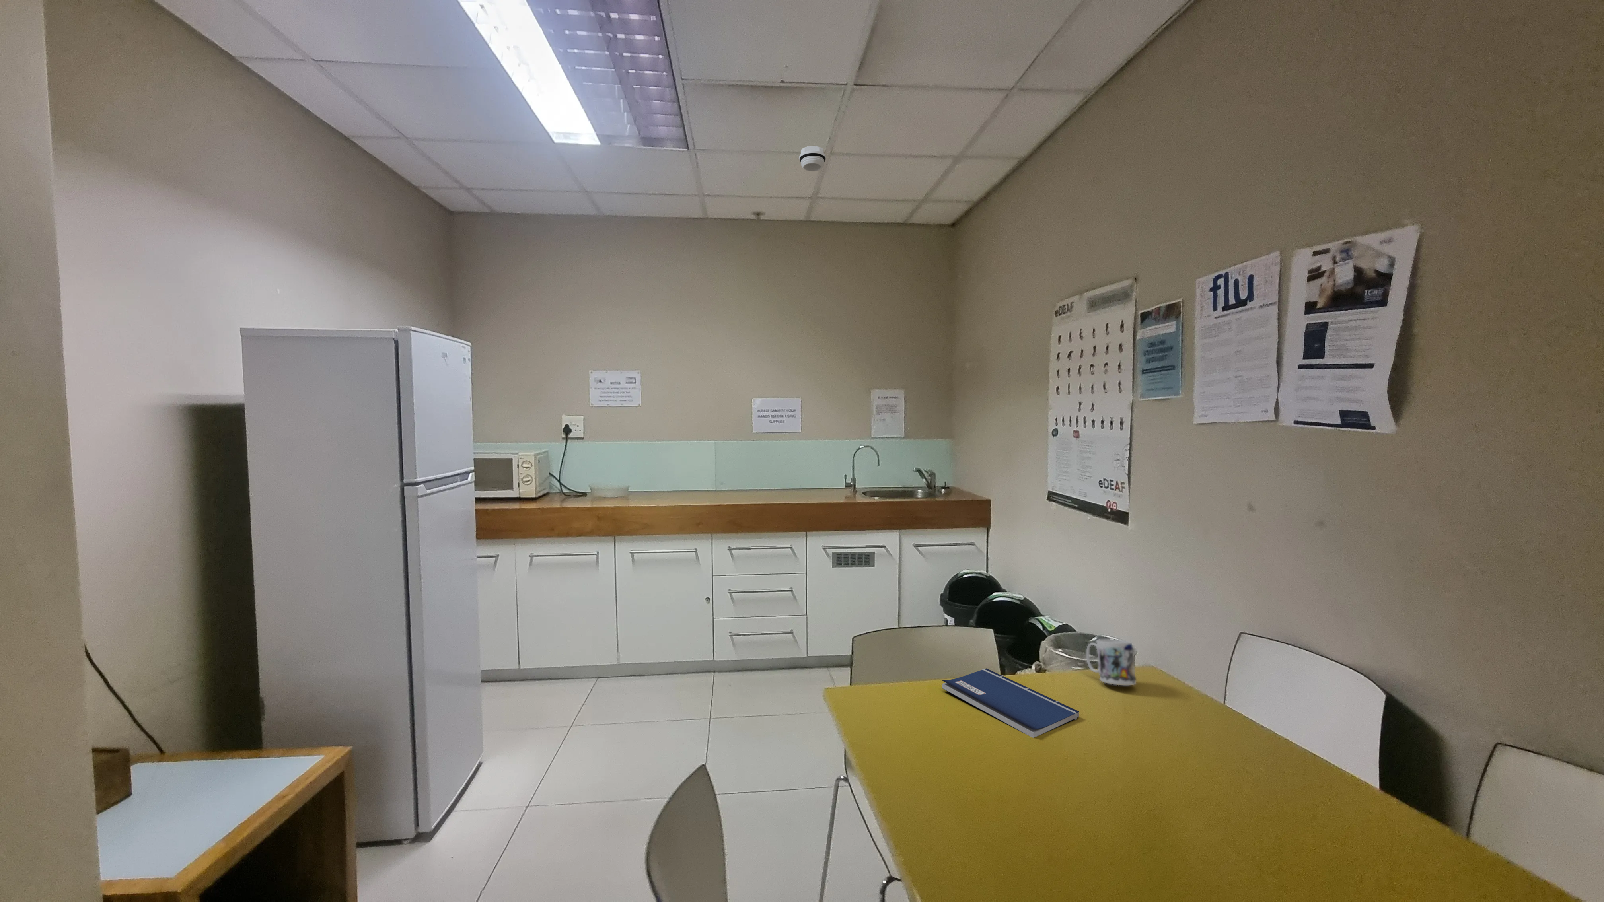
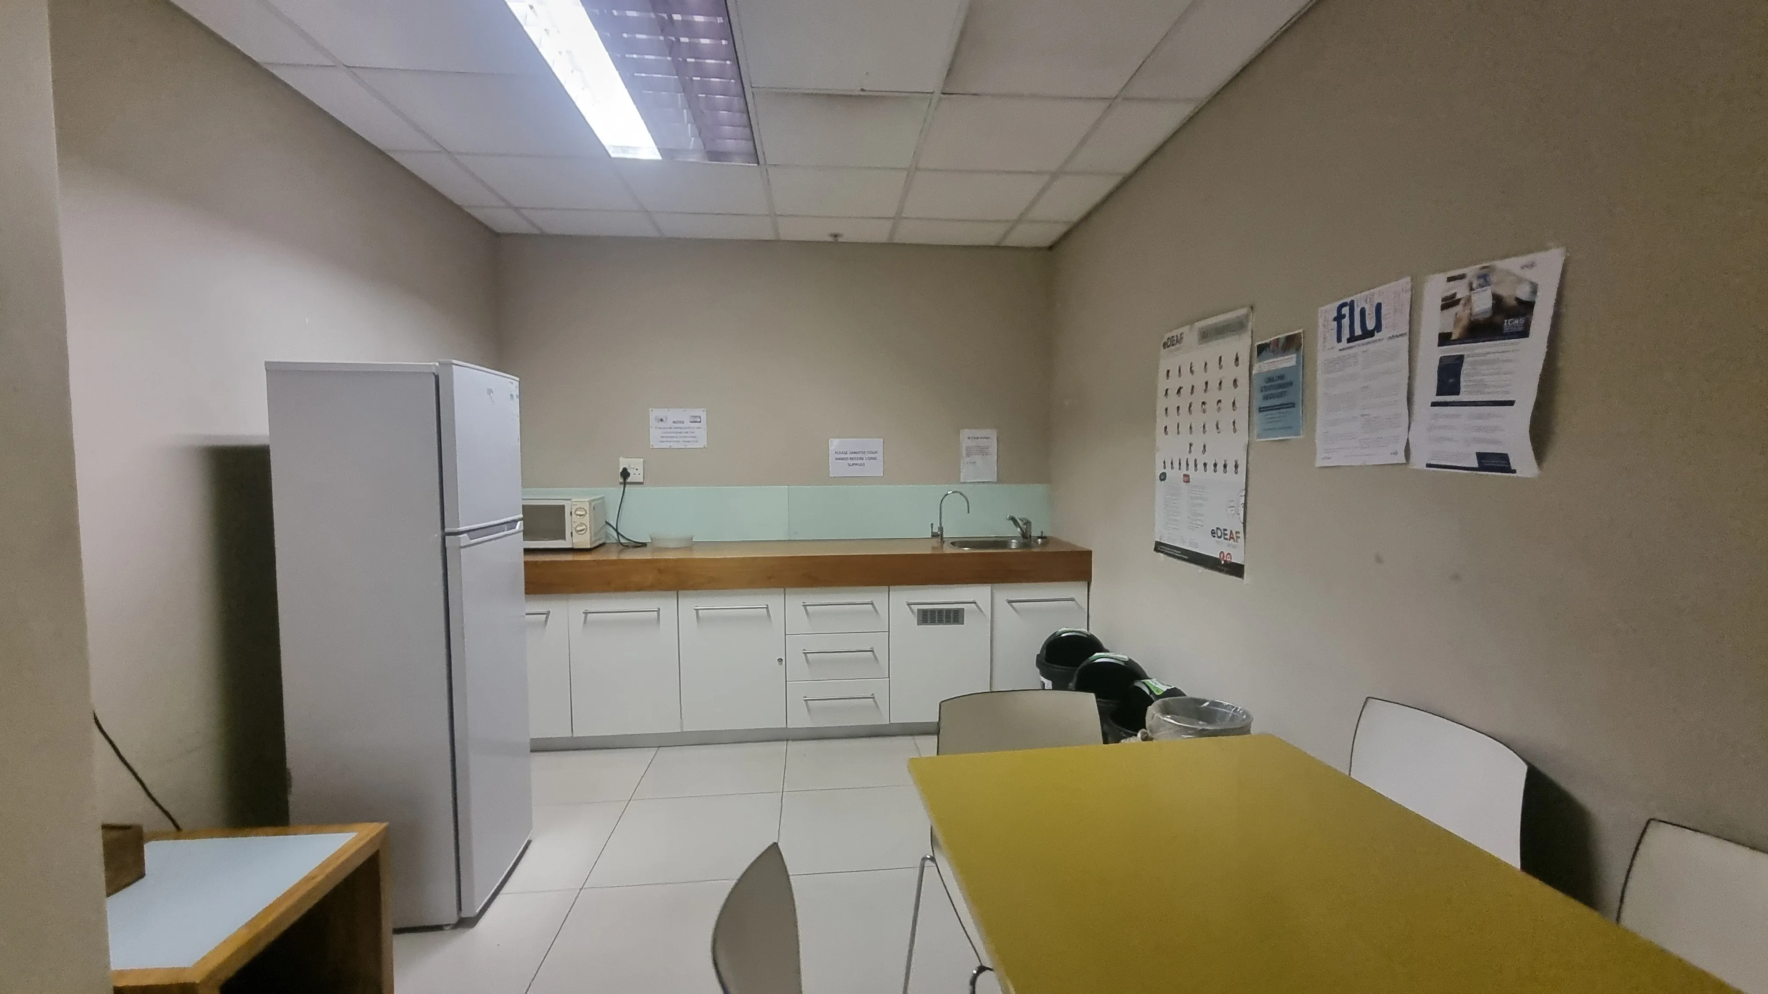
- mug (1110, 661)
- smoke detector (812, 159)
- paperback book (1007, 698)
